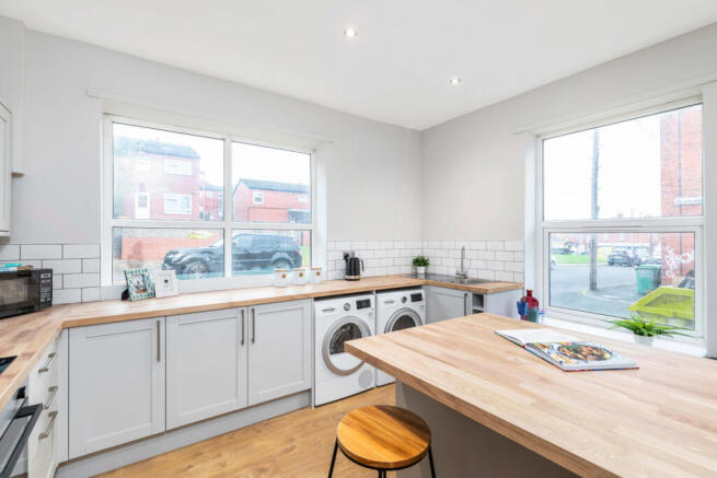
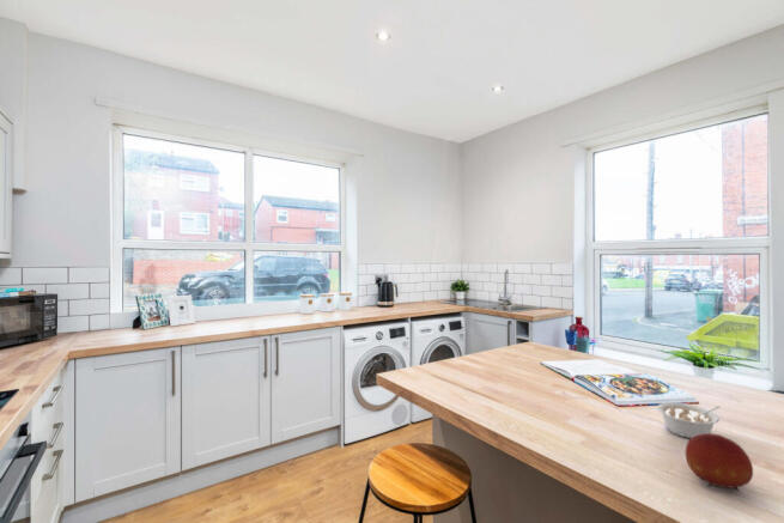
+ fruit (717, 458)
+ legume (687, 419)
